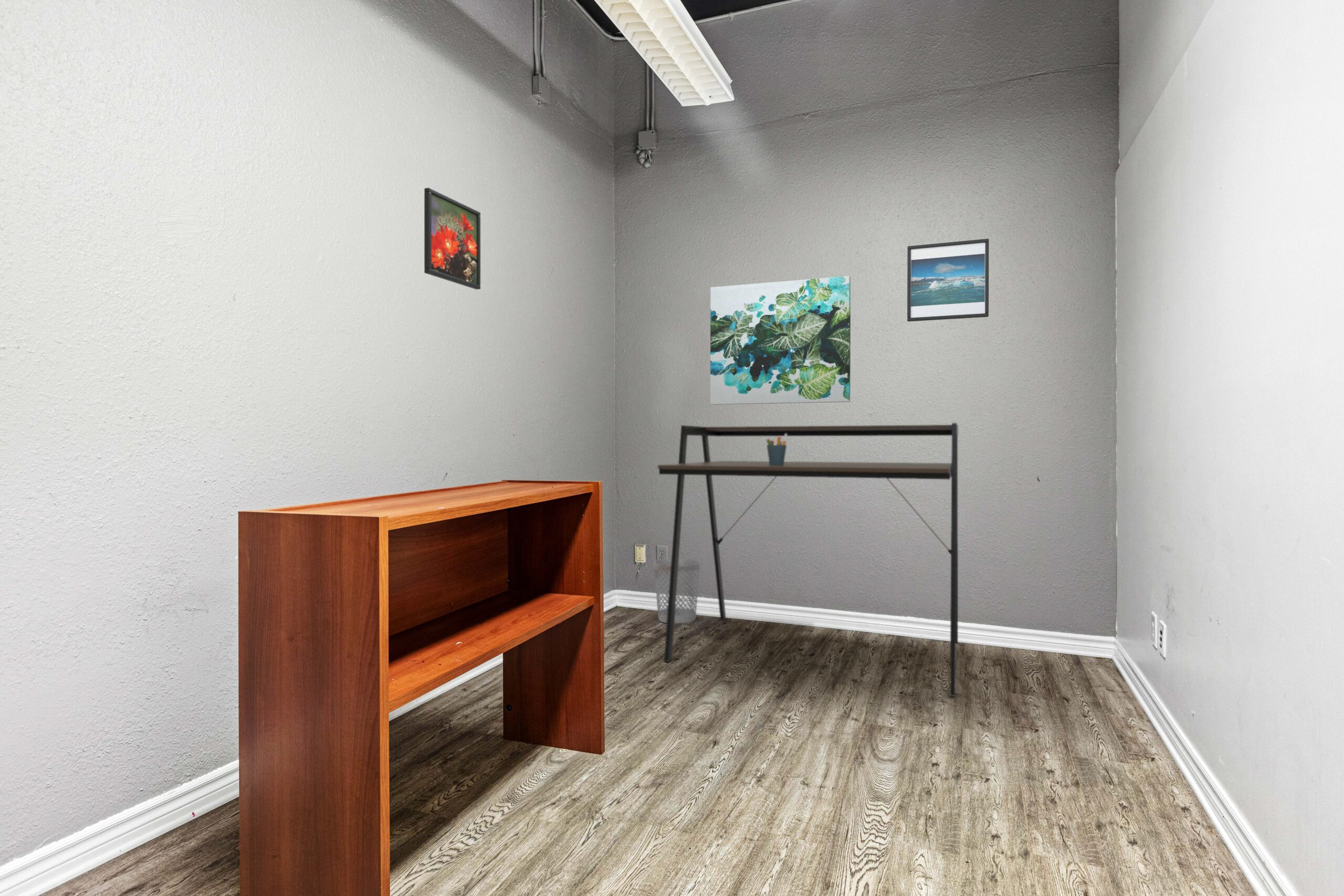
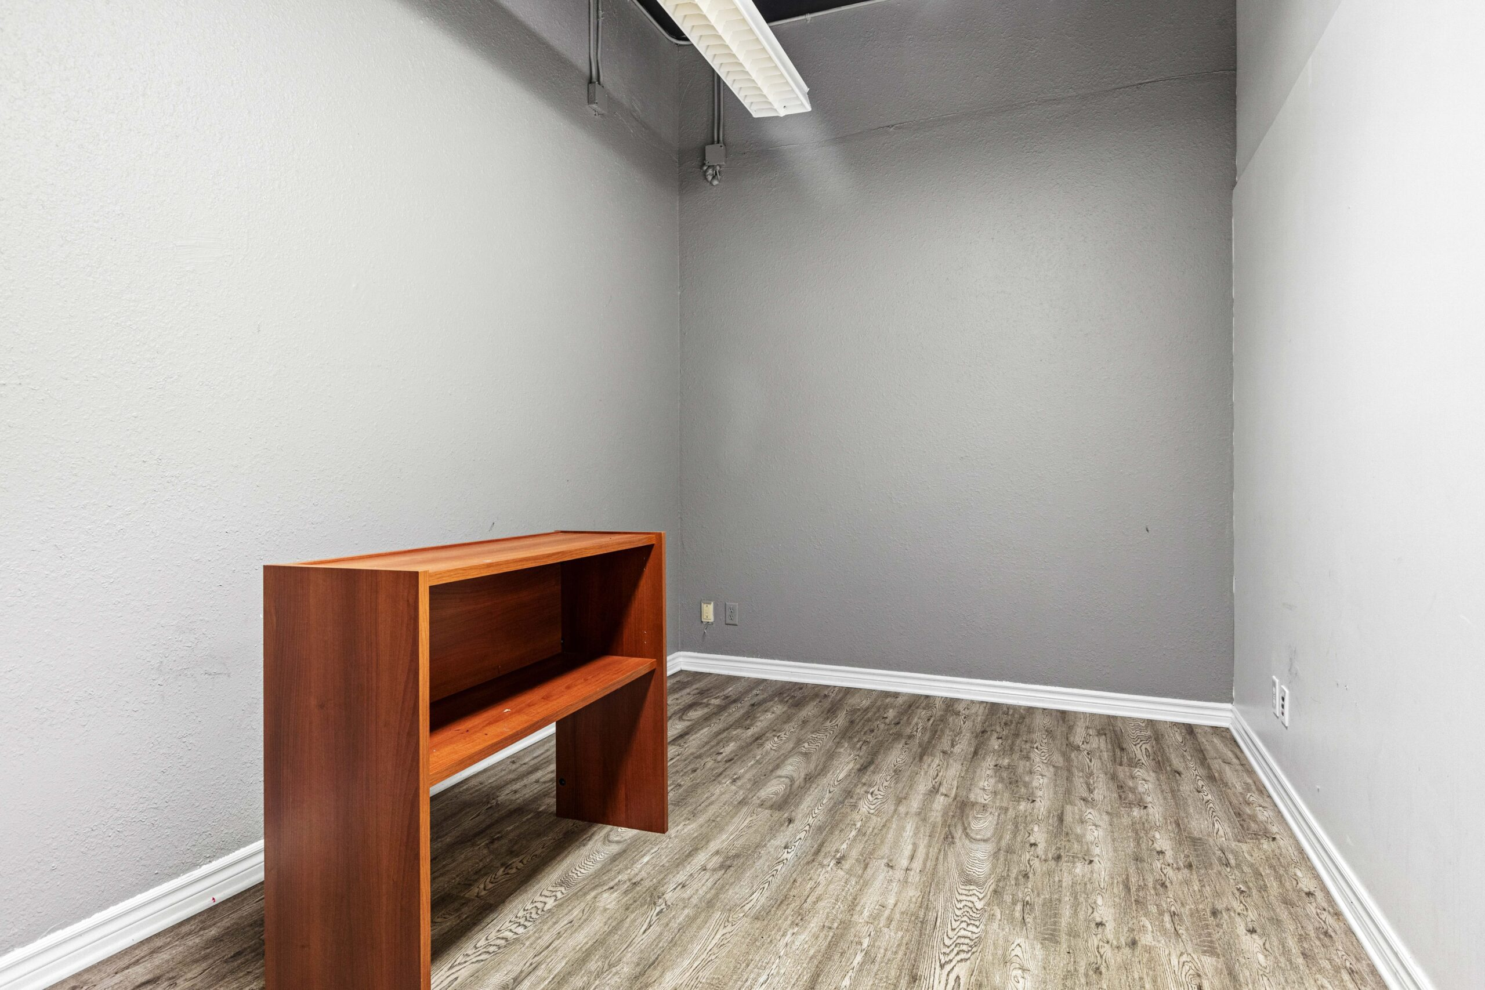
- desk (815, 477)
- pen holder (776, 449)
- wall art (778, 343)
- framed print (947, 281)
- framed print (454, 241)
- wastebasket (677, 591)
